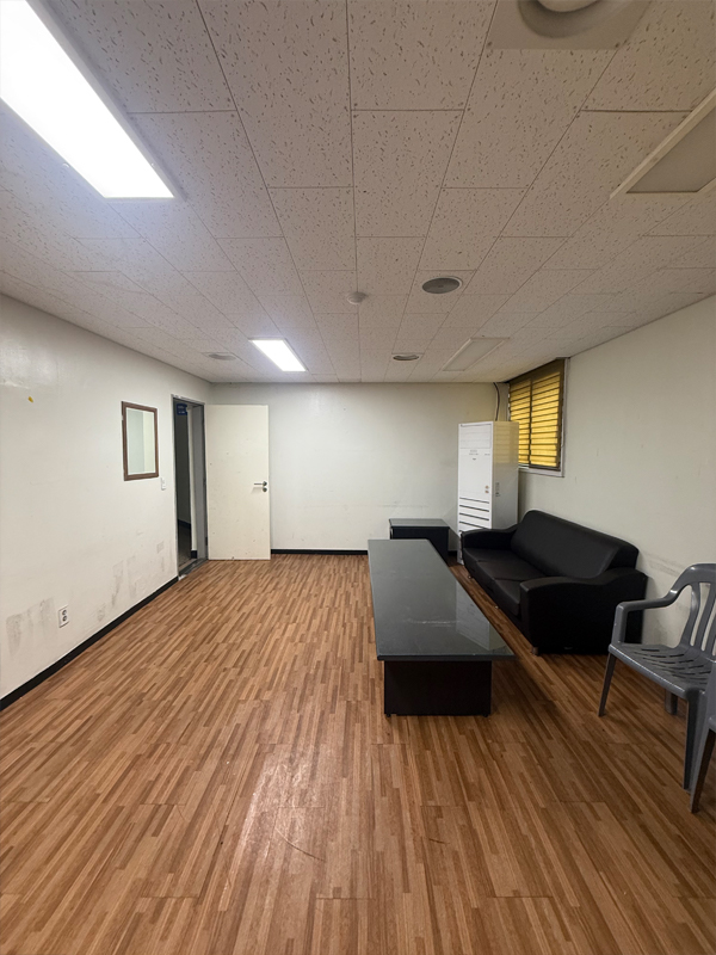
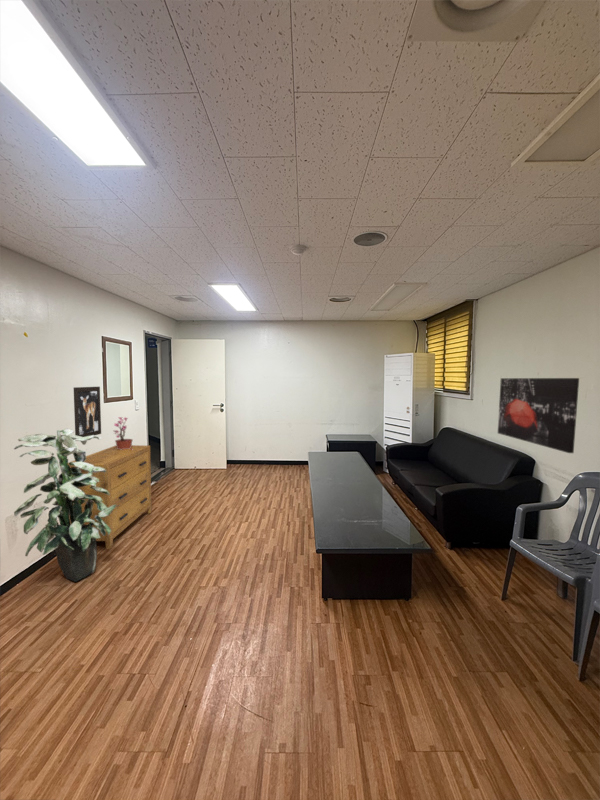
+ wall art (531, 410)
+ potted plant (124, 432)
+ dresser (114, 491)
+ indoor plant (67, 503)
+ wall art (88, 412)
